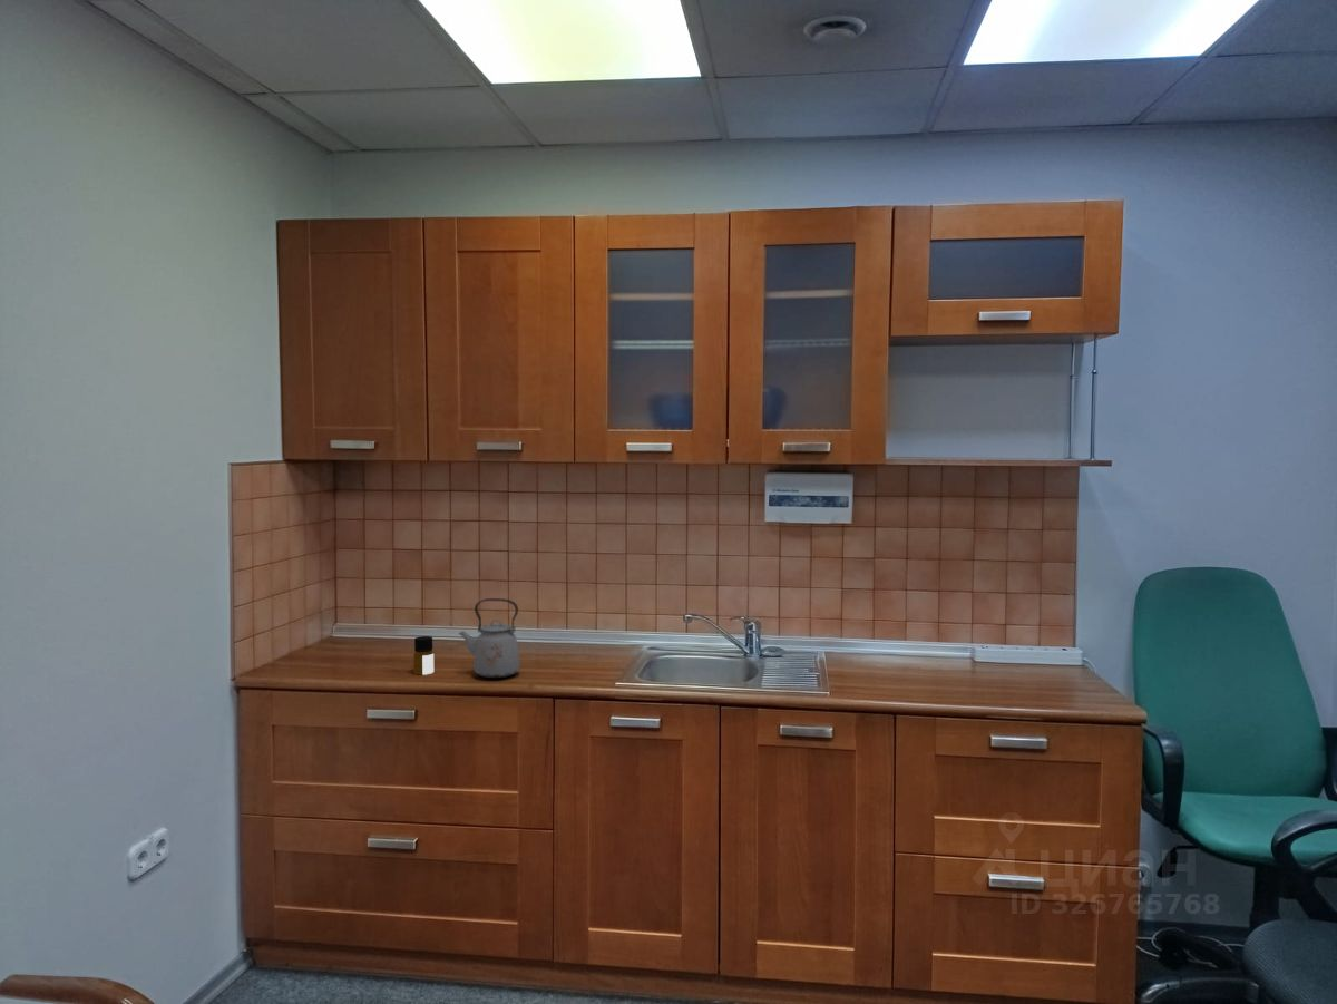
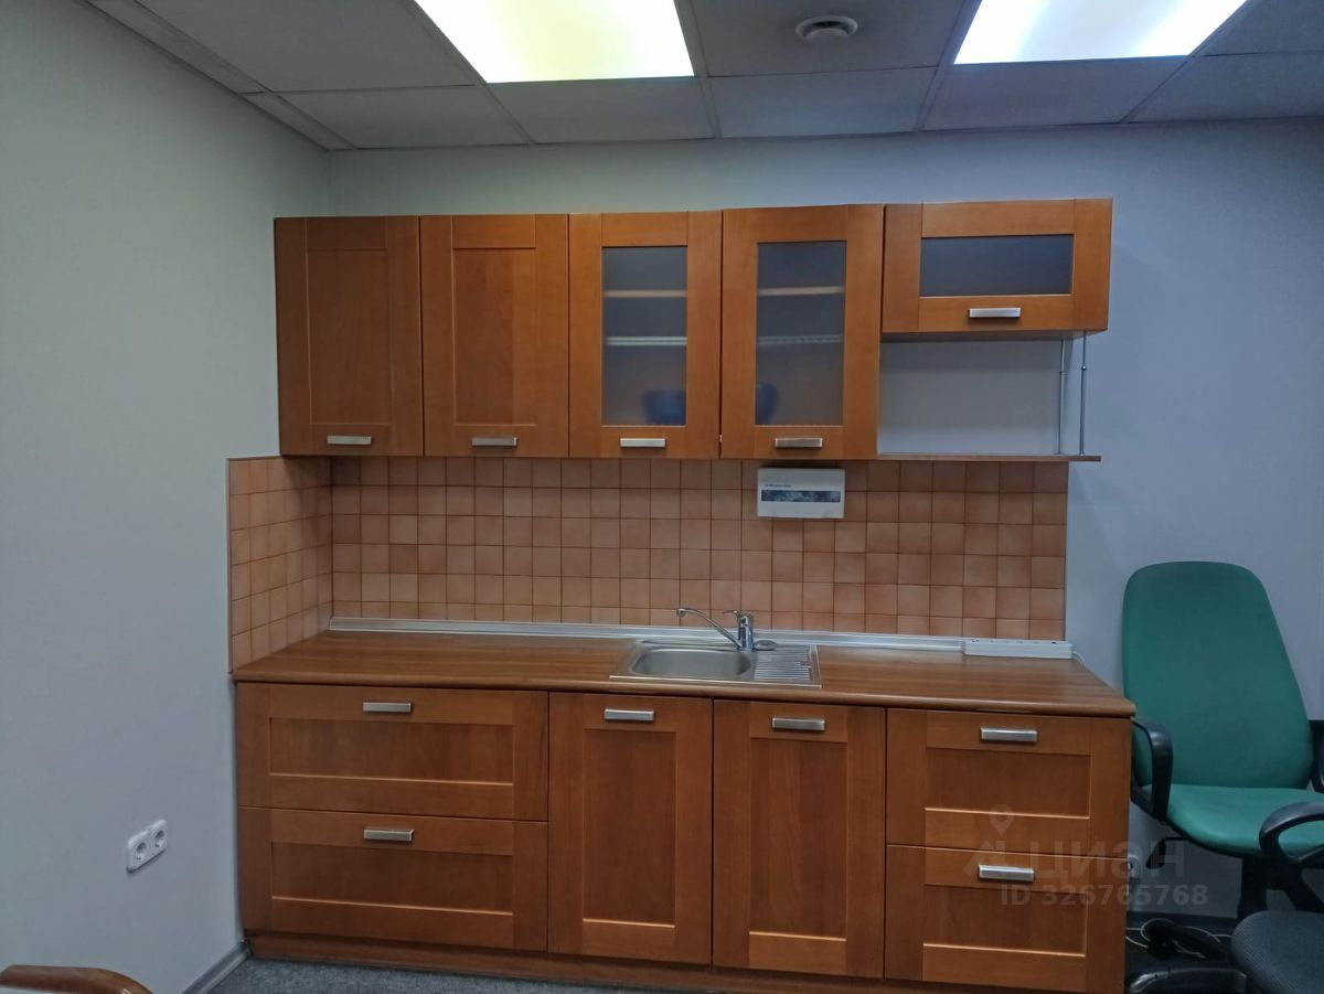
- bottle (423, 655)
- kettle (488, 636)
